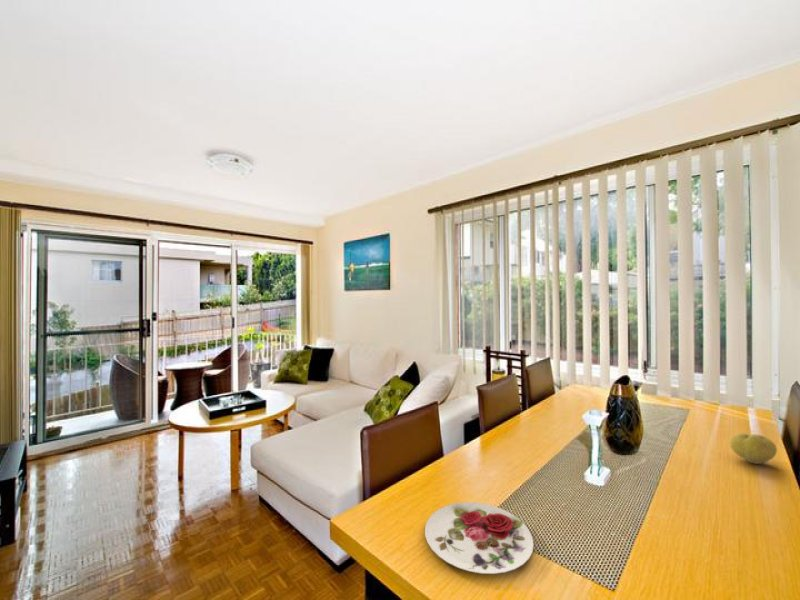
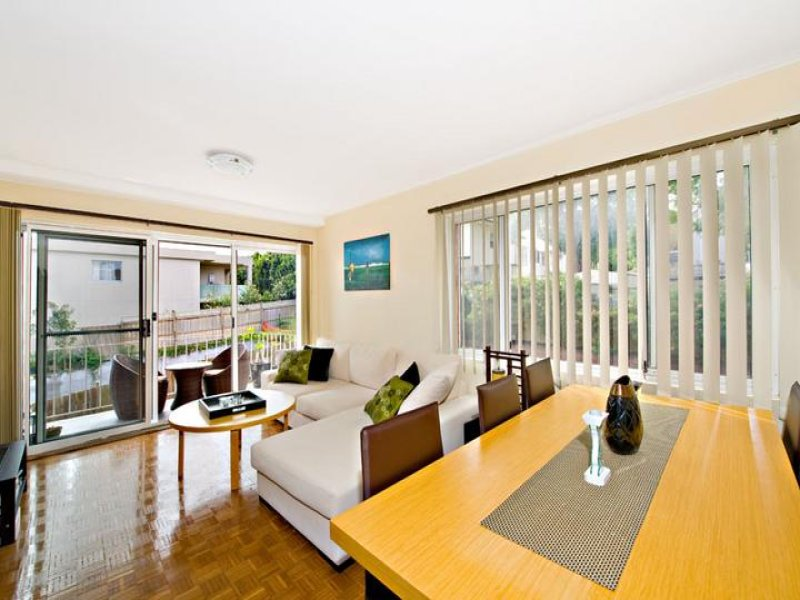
- fruit (753, 448)
- plate (477, 531)
